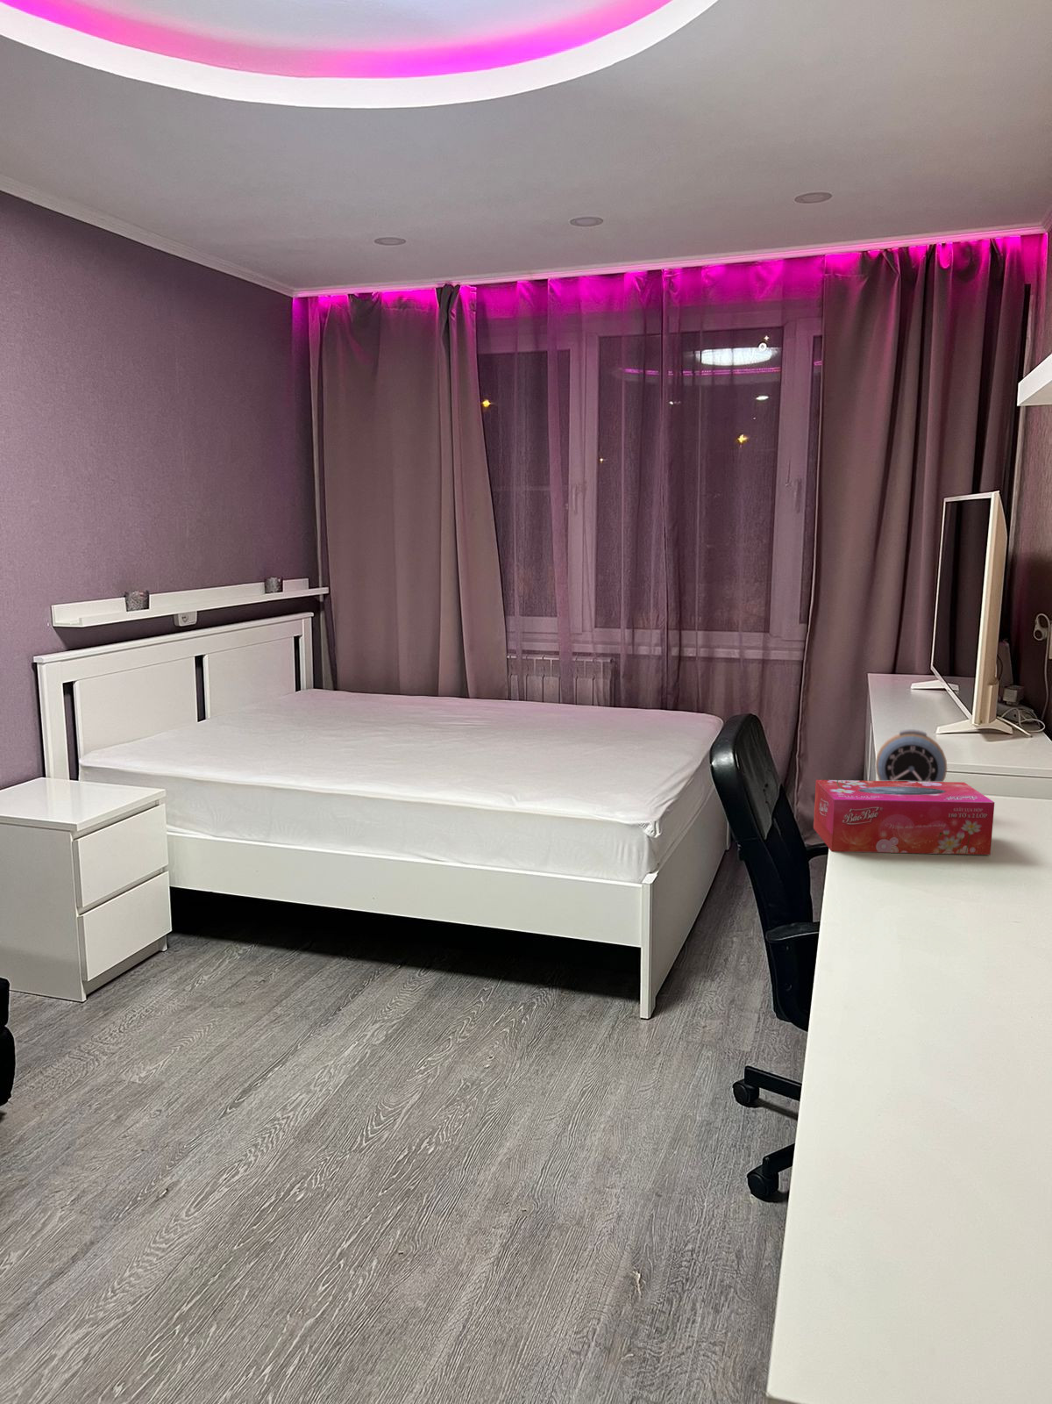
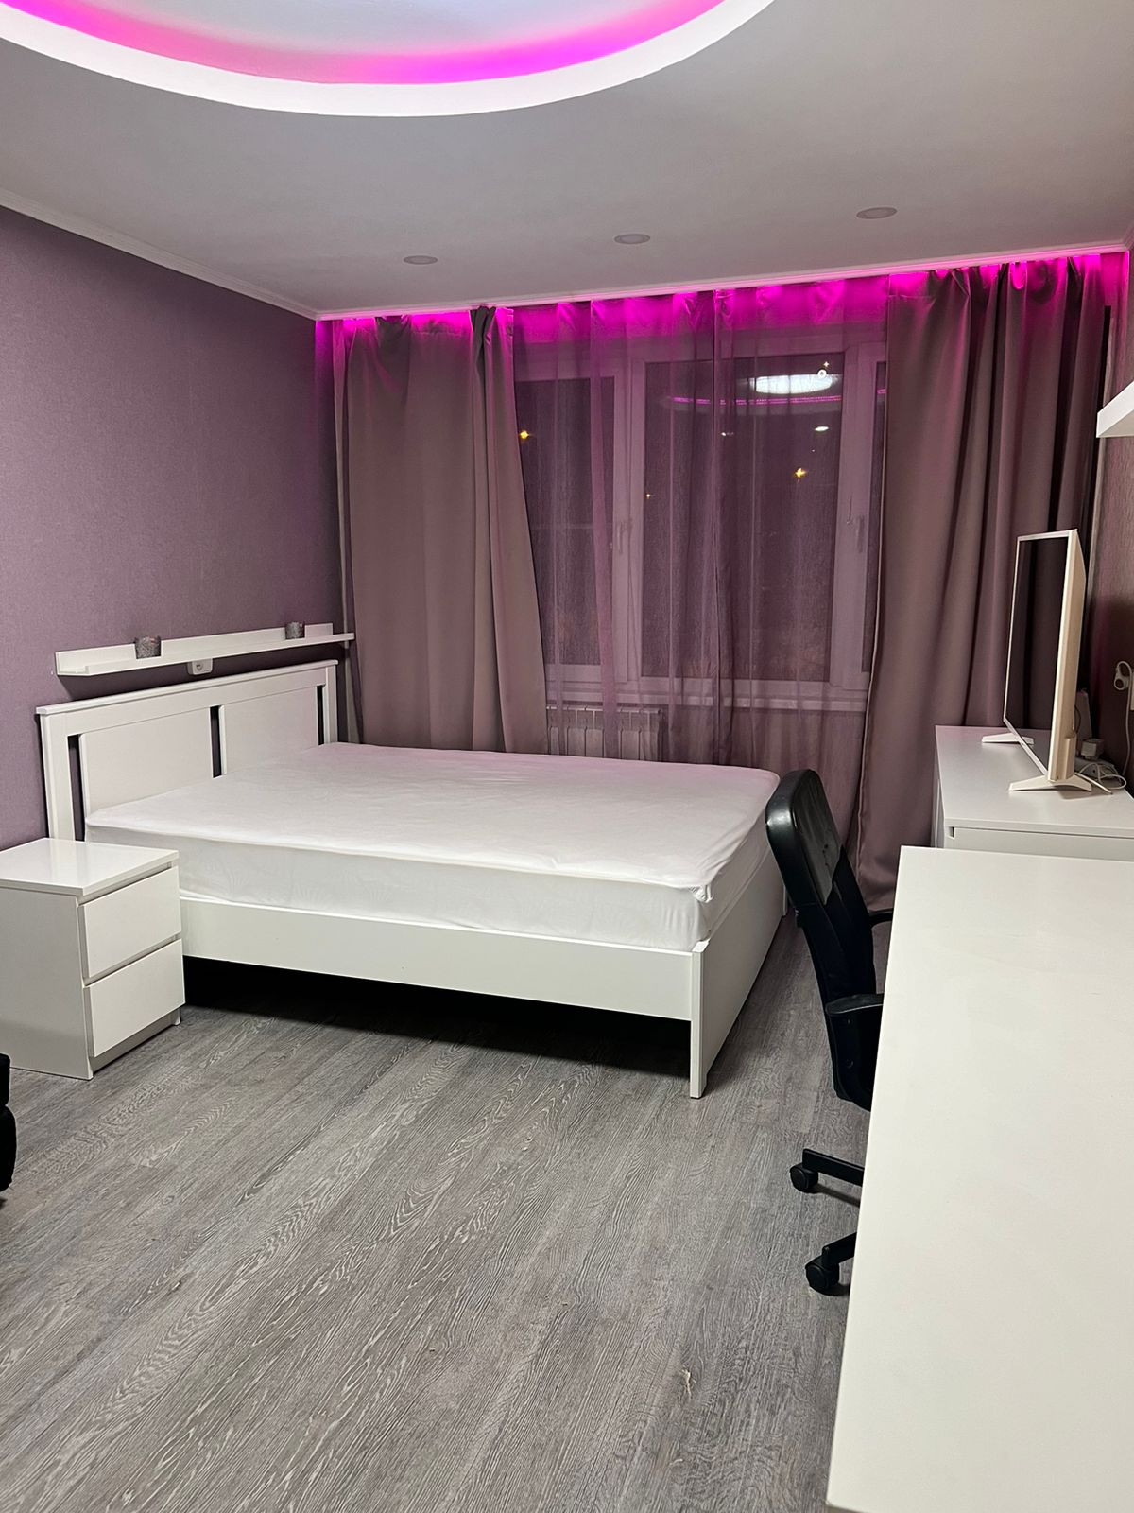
- tissue box (900, 815)
- alarm clock (909, 771)
